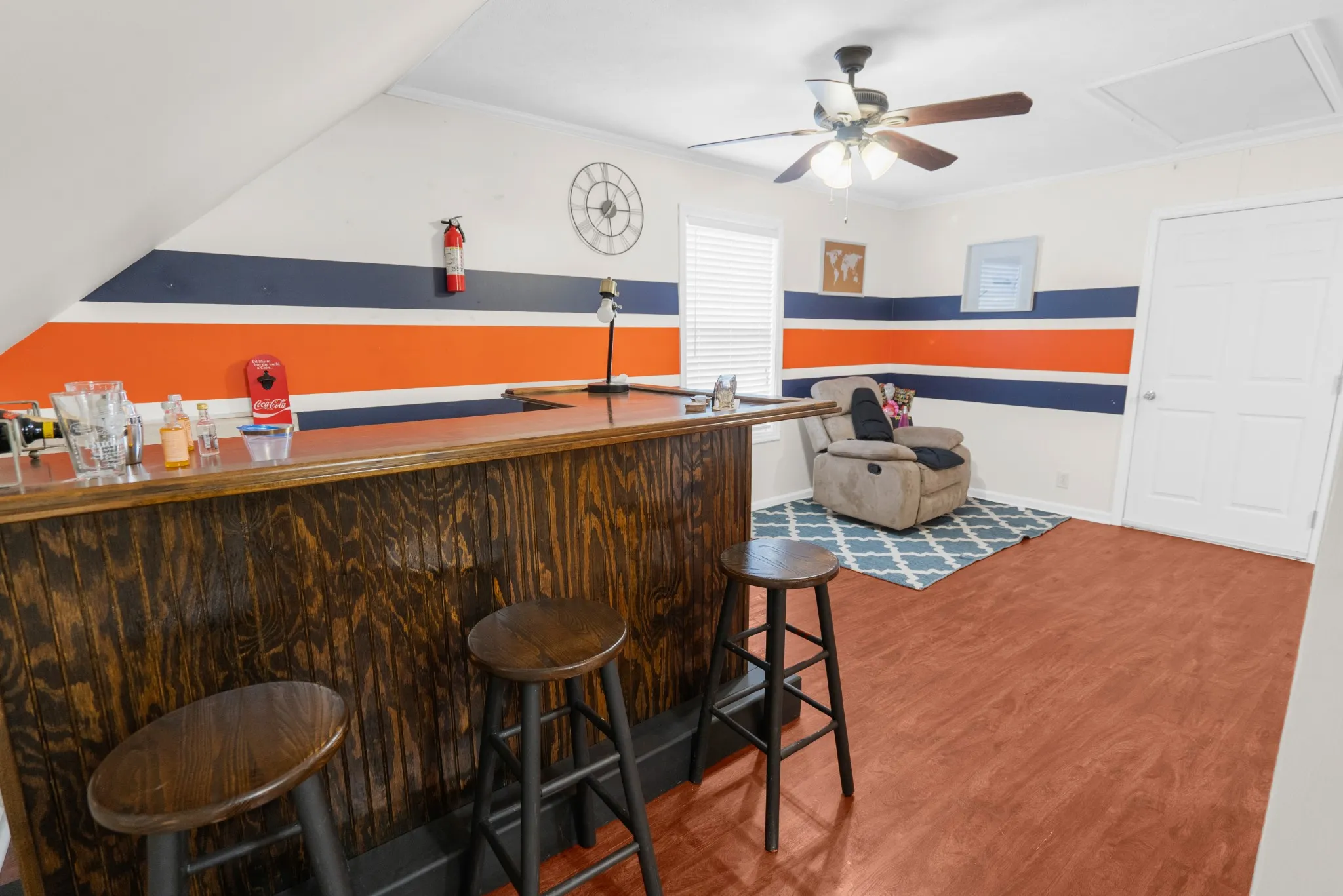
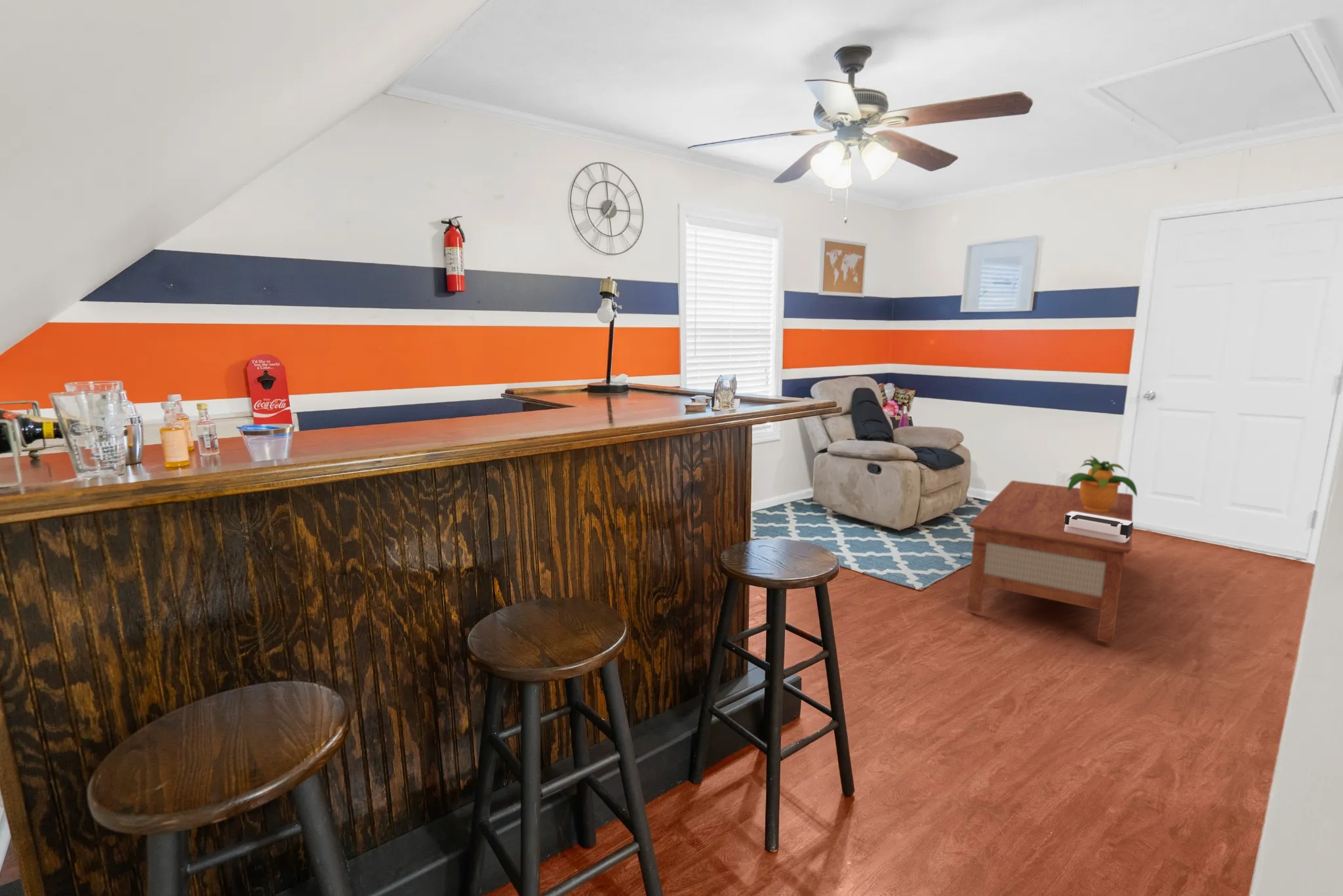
+ coffee table (1054, 547)
+ tissue box (1097, 526)
+ potted plant (1098, 482)
